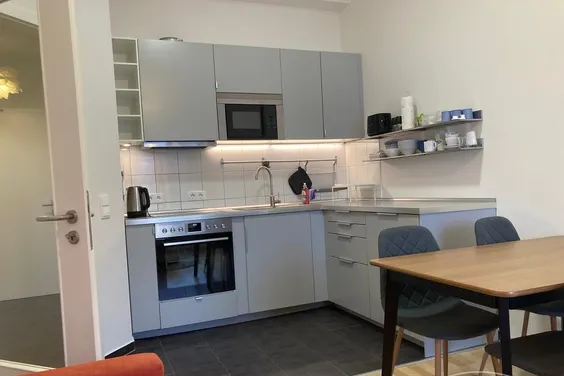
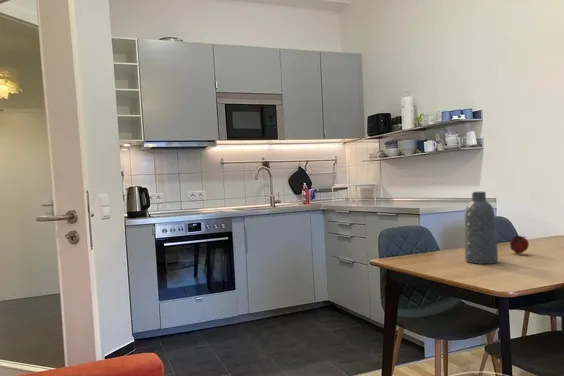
+ apple (519, 244)
+ vase (480, 226)
